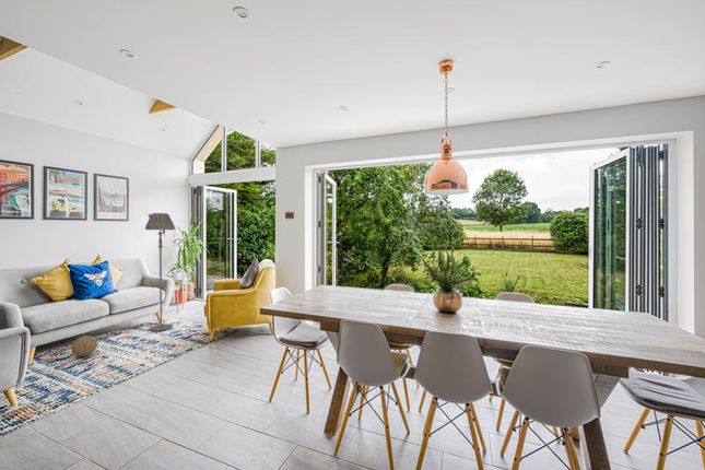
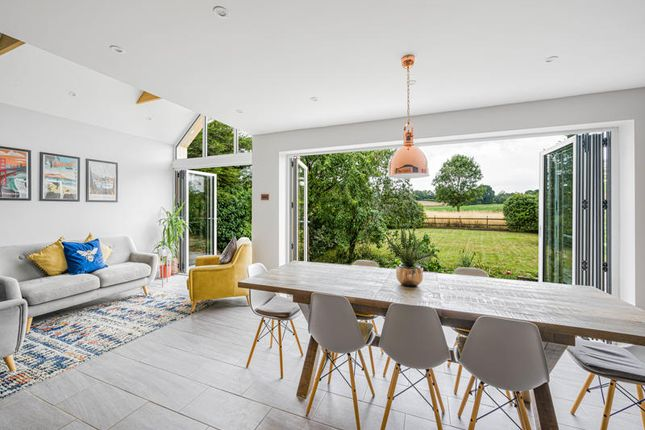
- floor lamp (161, 270)
- decorative ball (84, 345)
